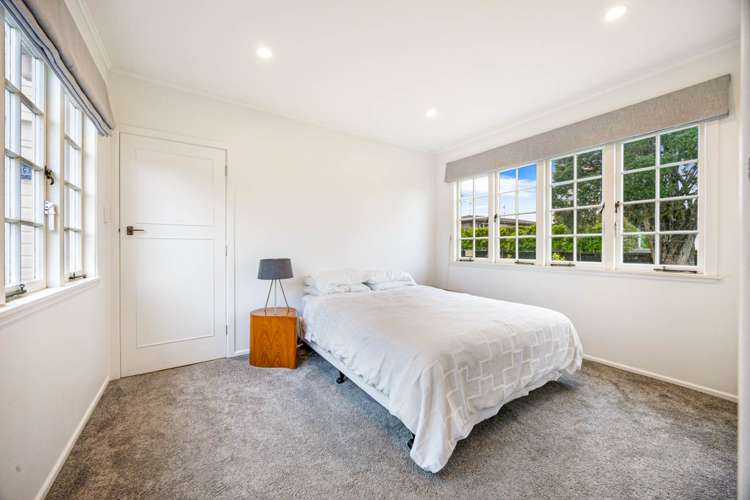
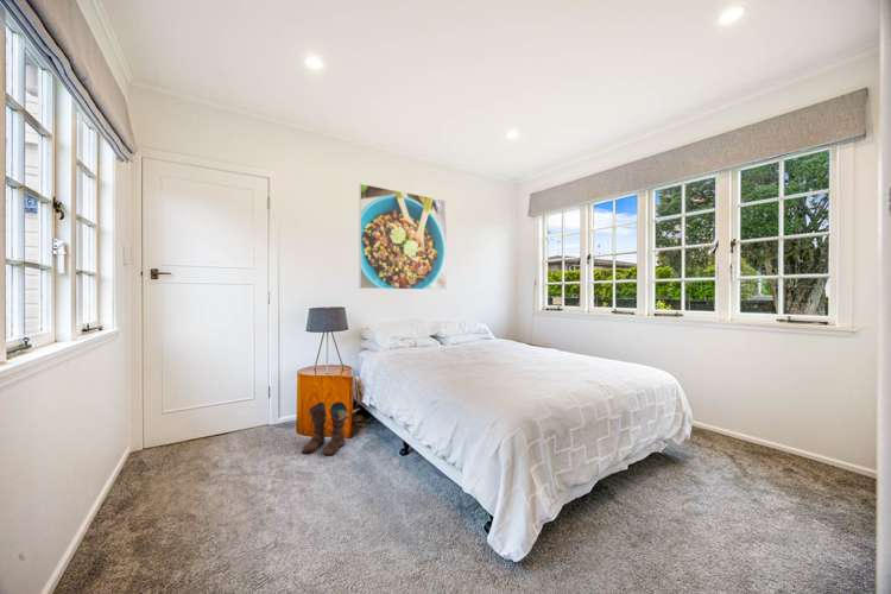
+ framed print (405, 240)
+ boots (333, 425)
